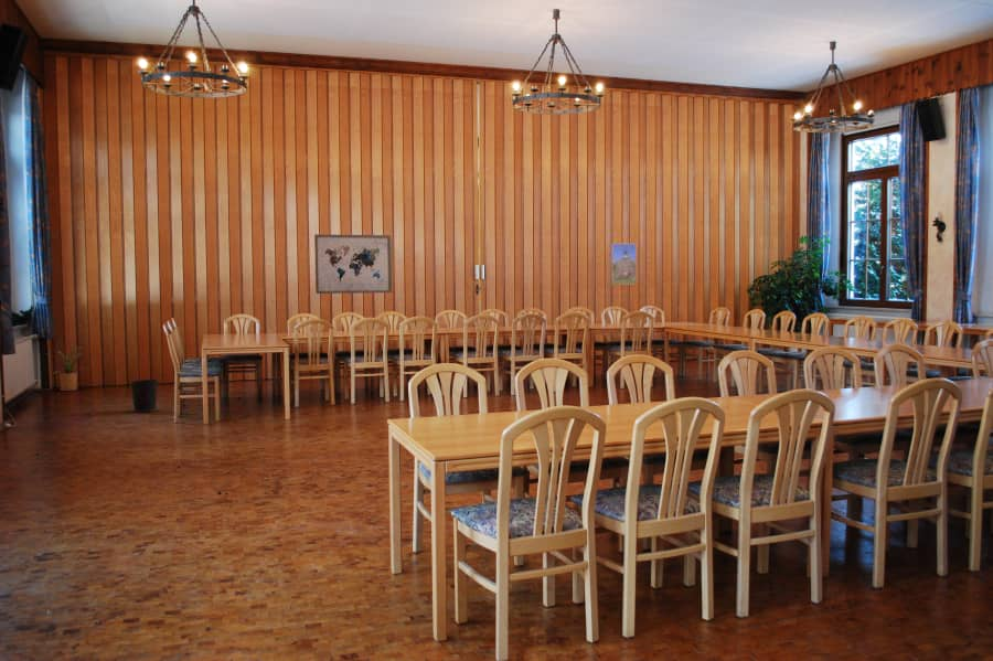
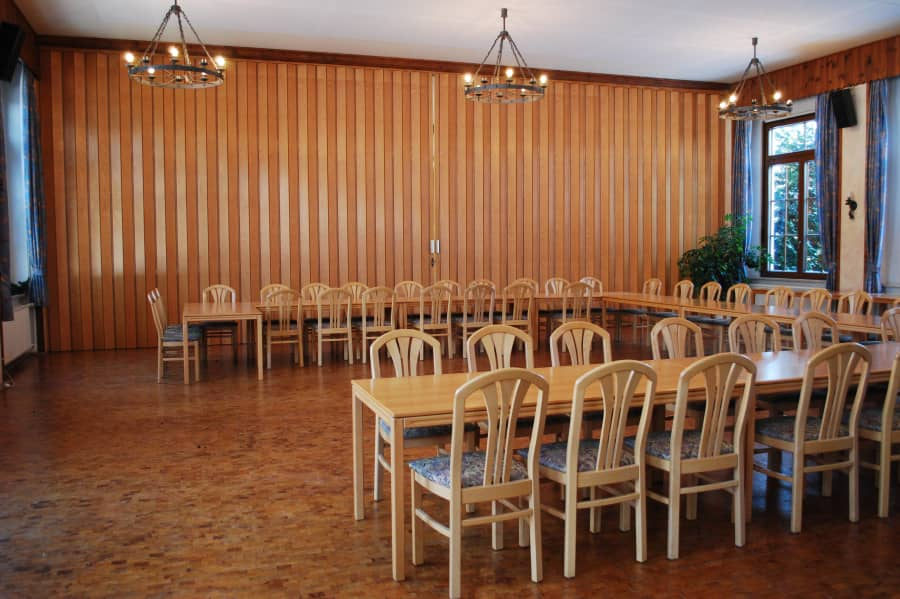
- wall art (353, 264)
- house plant (67, 367)
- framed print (623, 264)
- wastebasket (145, 395)
